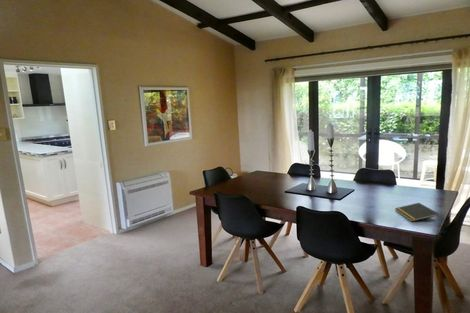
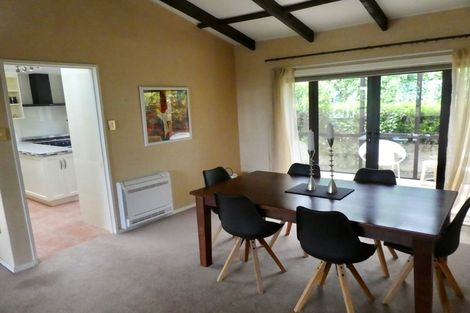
- notepad (415, 211)
